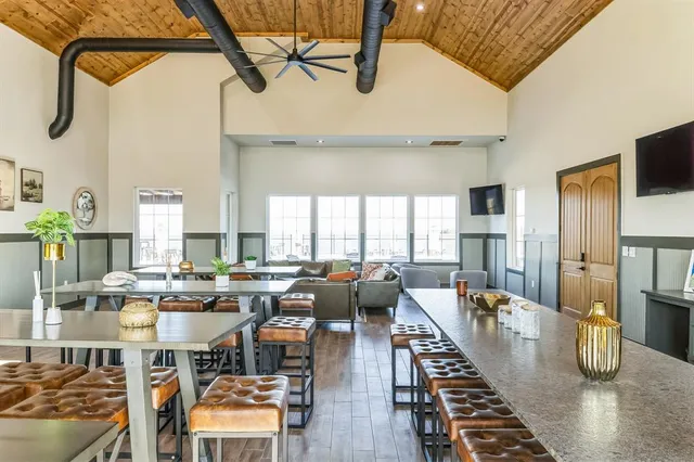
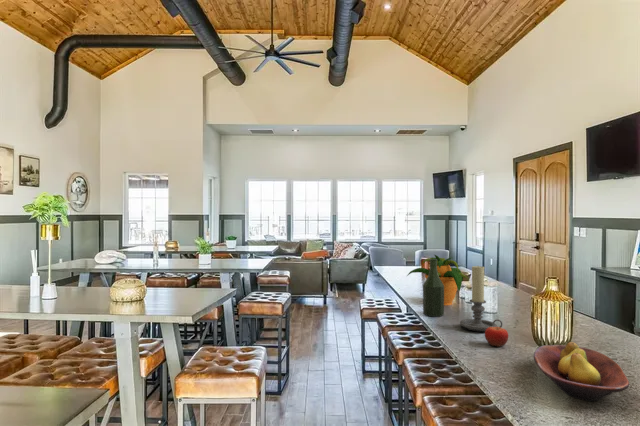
+ fruit (496, 334)
+ candle holder (481, 297)
+ potted plant (439, 277)
+ fruit bowl (577, 365)
+ bottle (433, 287)
